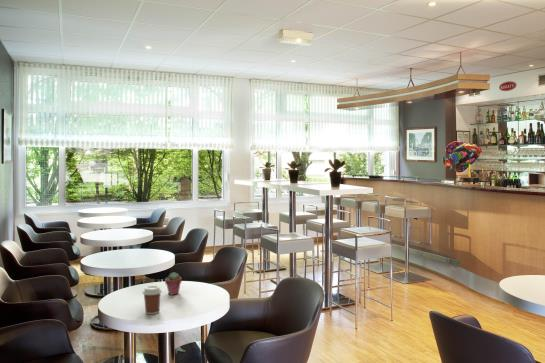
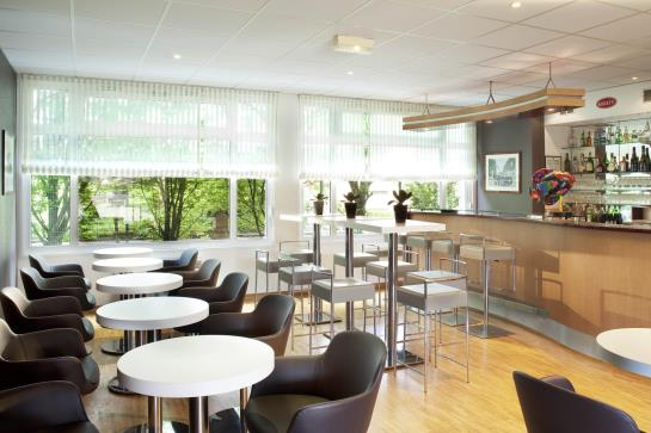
- potted succulent (173, 282)
- coffee cup (152, 299)
